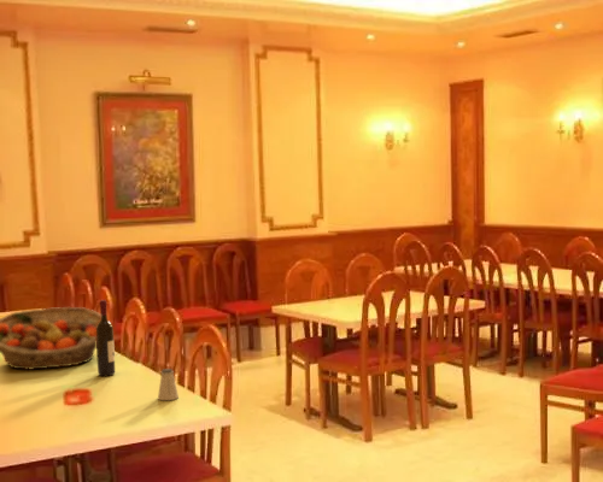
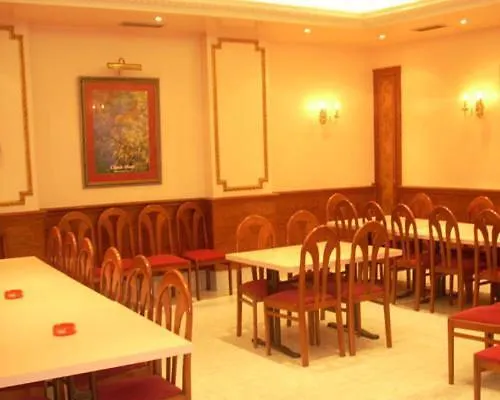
- fruit basket (49, 337)
- saltshaker (166, 383)
- wine bottle (104, 337)
